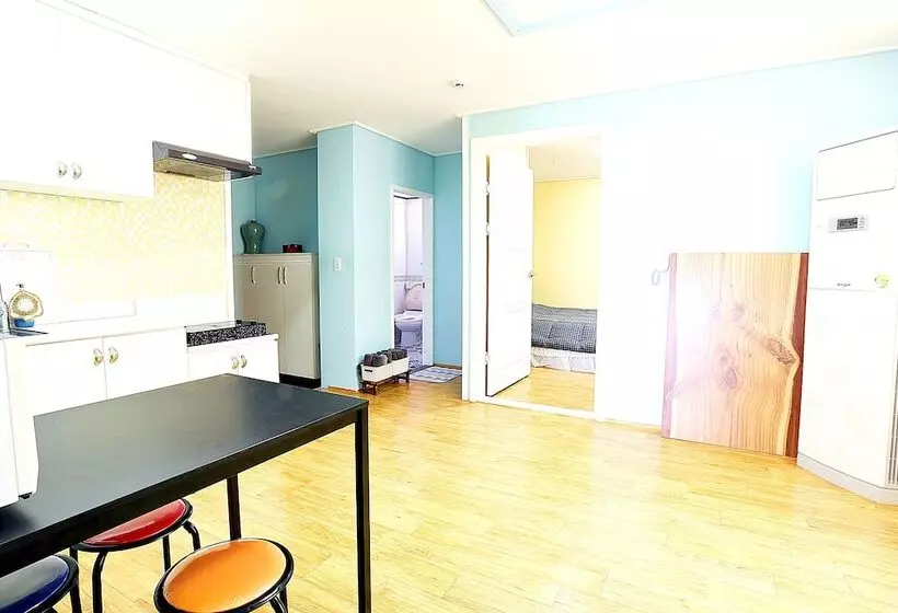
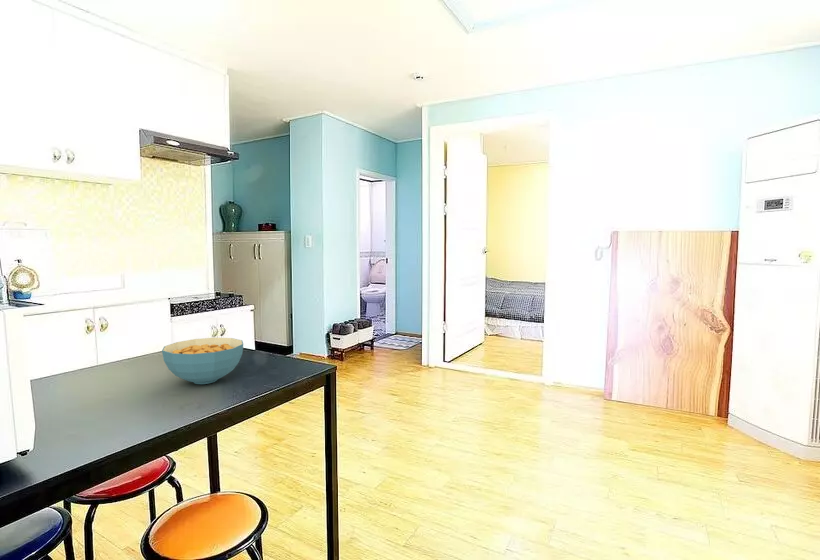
+ cereal bowl (204, 363)
